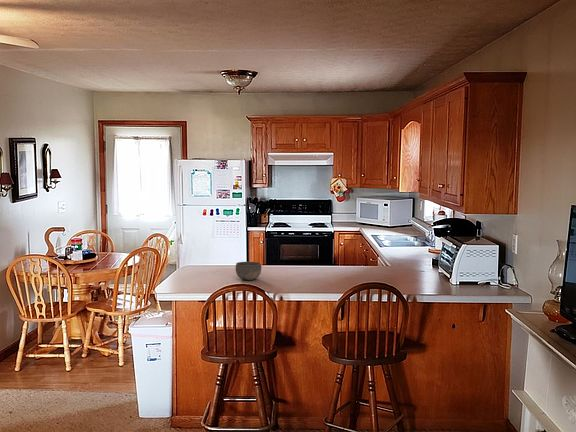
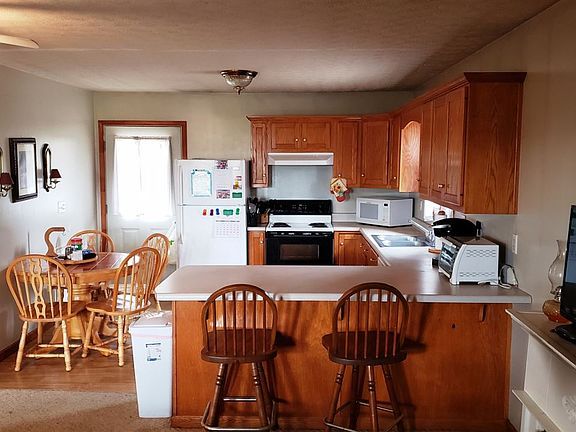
- bowl (248, 271)
